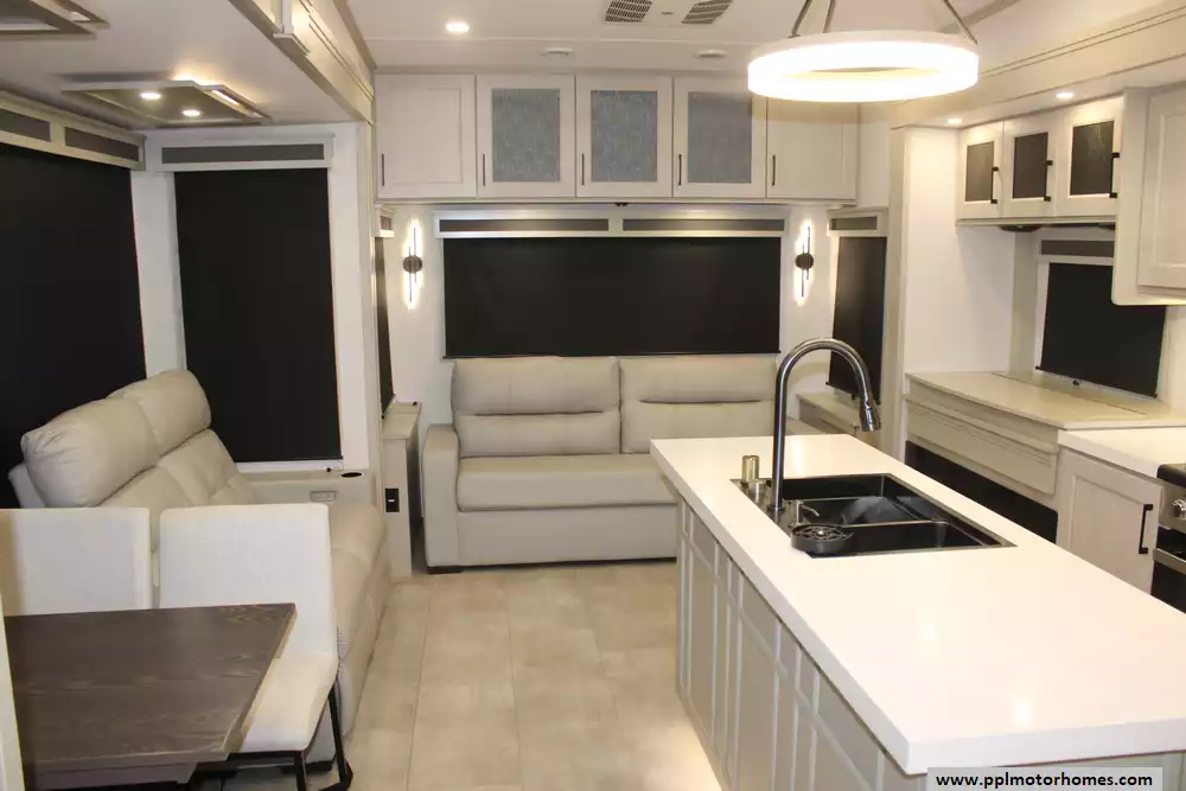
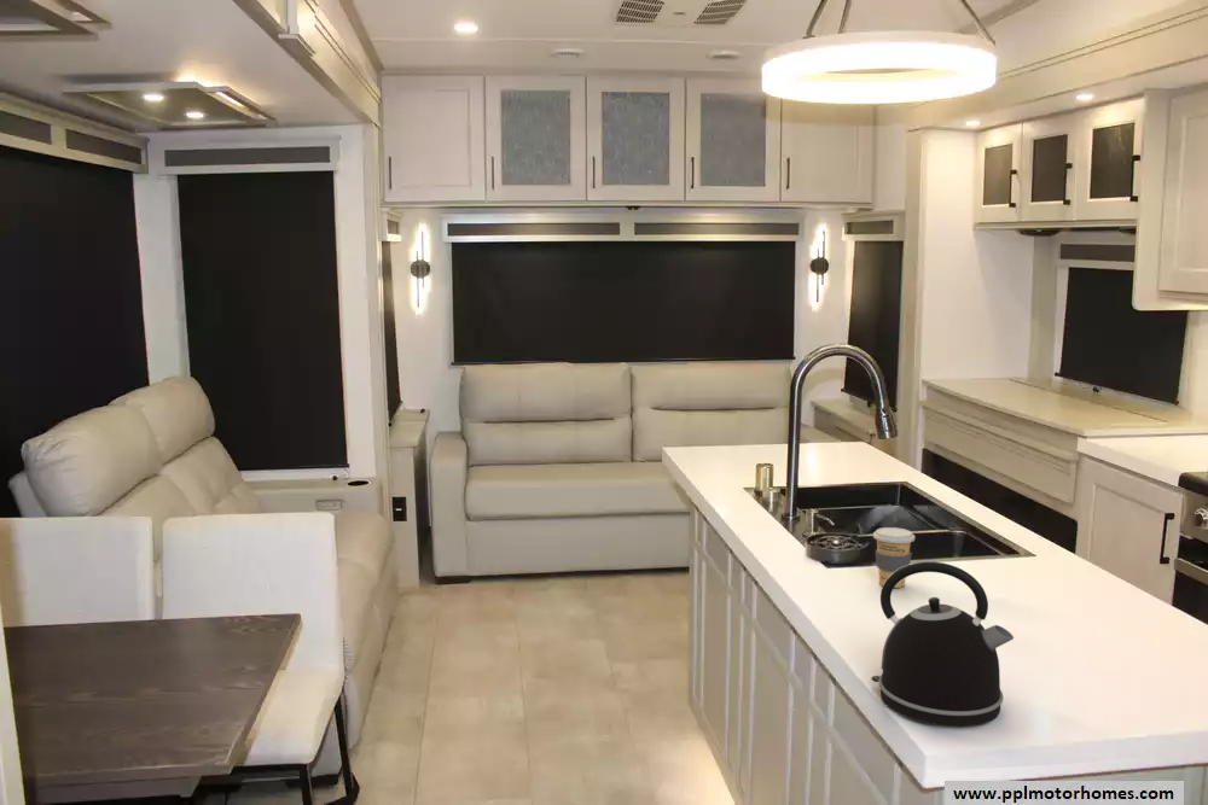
+ kettle (940, 631)
+ coffee cup (893, 558)
